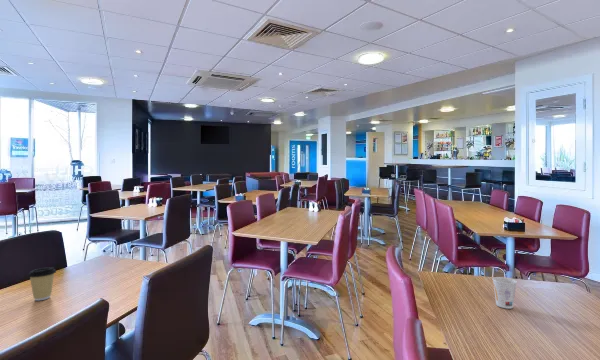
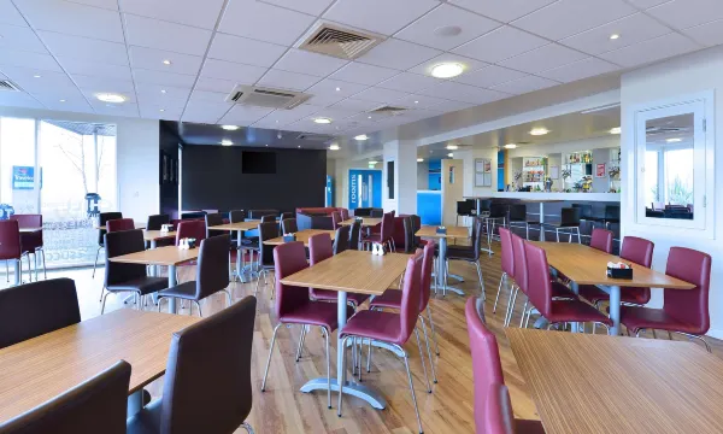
- cup (504, 292)
- coffee cup (42, 283)
